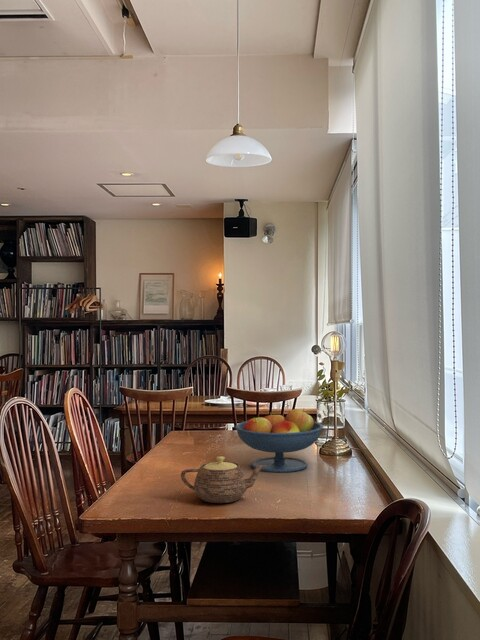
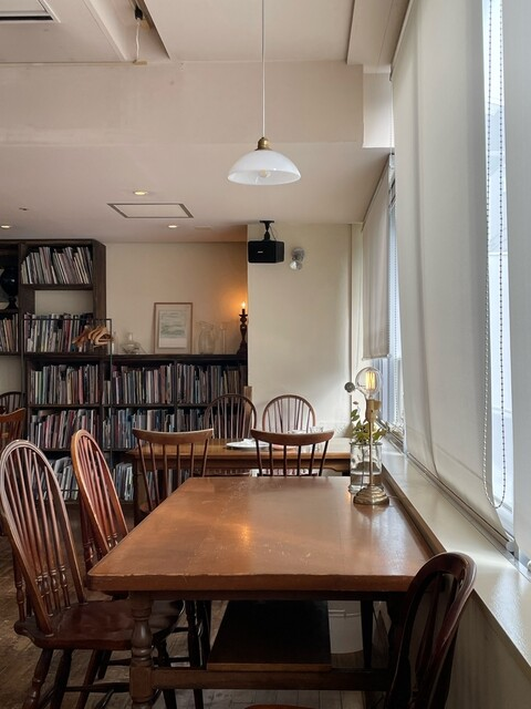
- fruit bowl (279, 438)
- teapot (223, 477)
